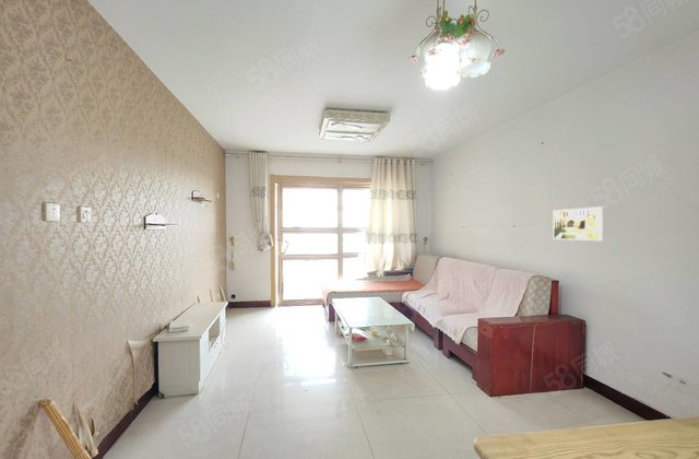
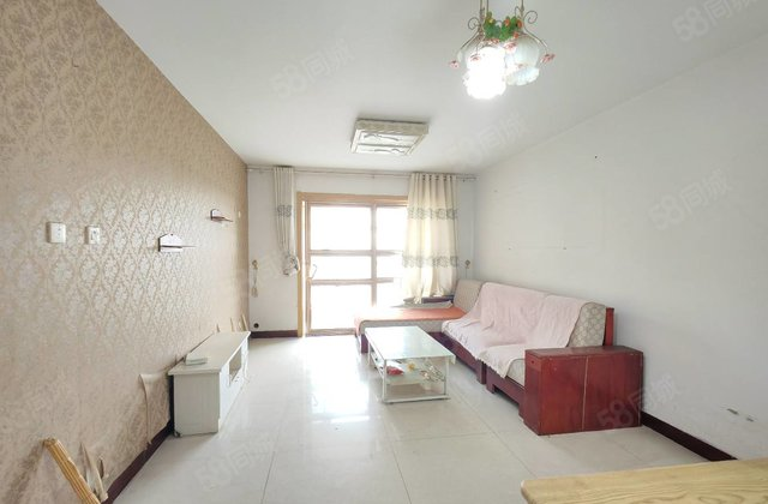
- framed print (576, 224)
